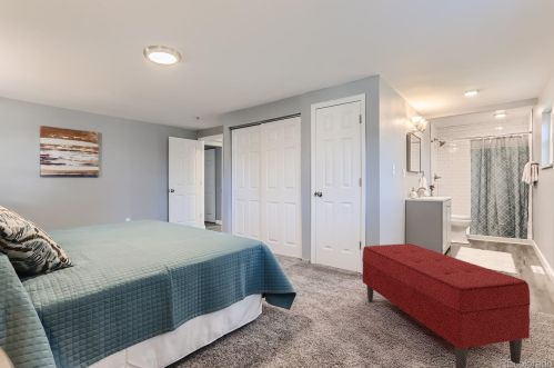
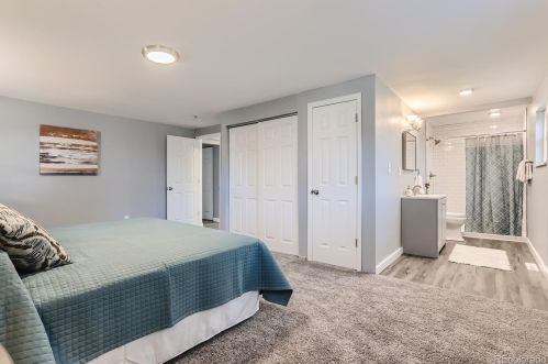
- bench (427, 292)
